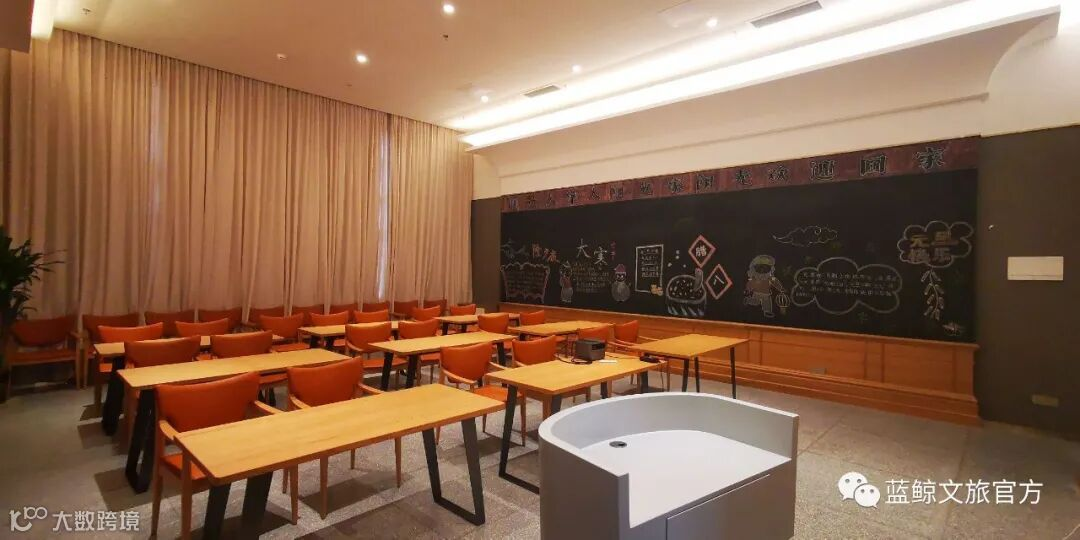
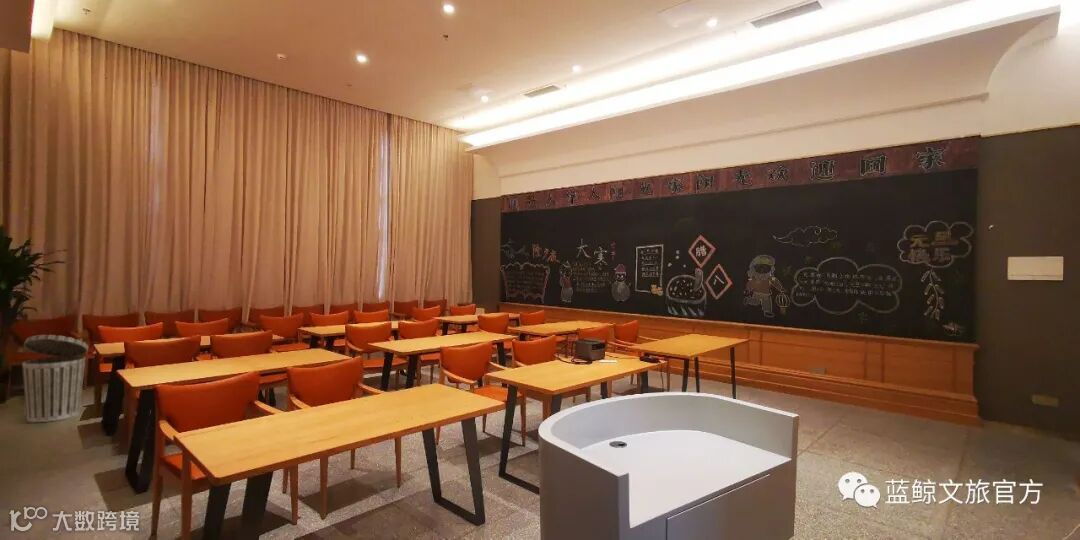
+ trash can (55, 374)
